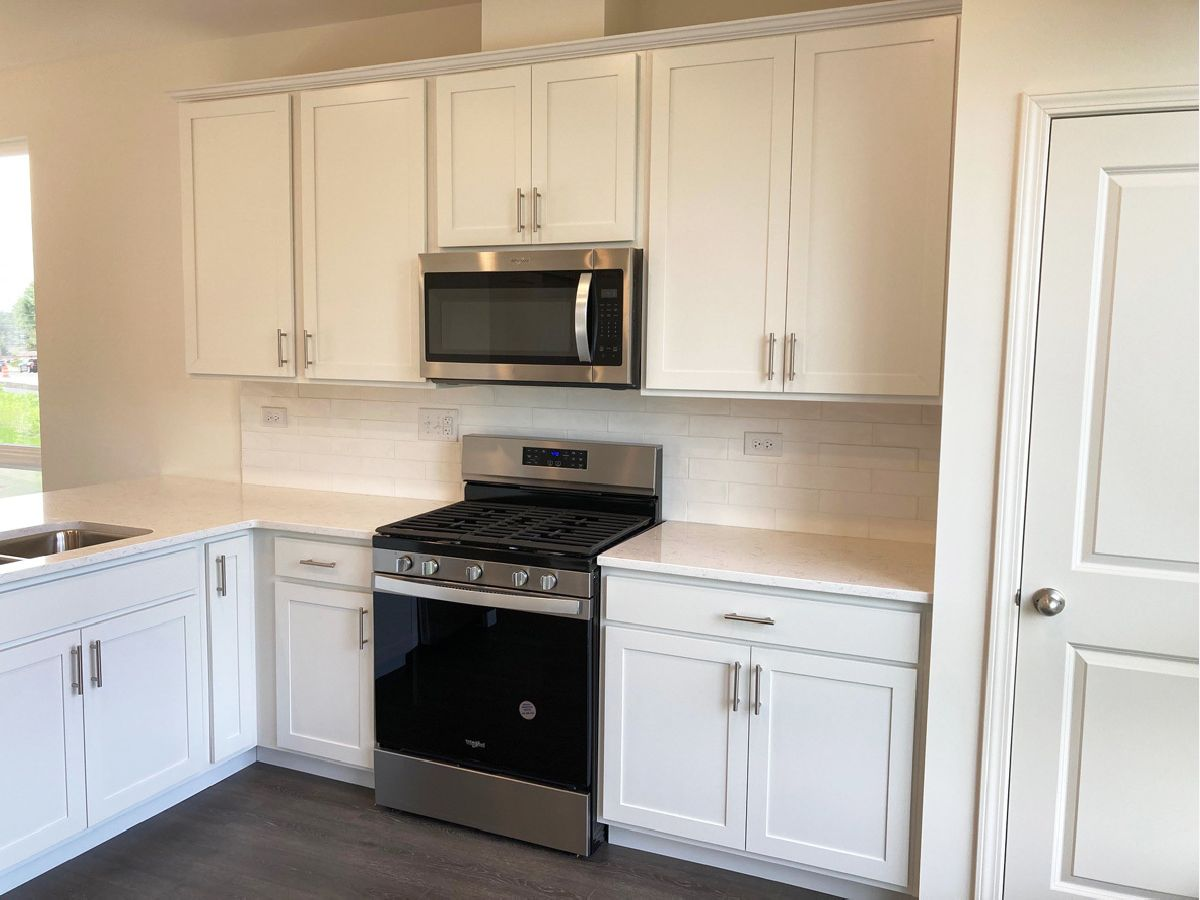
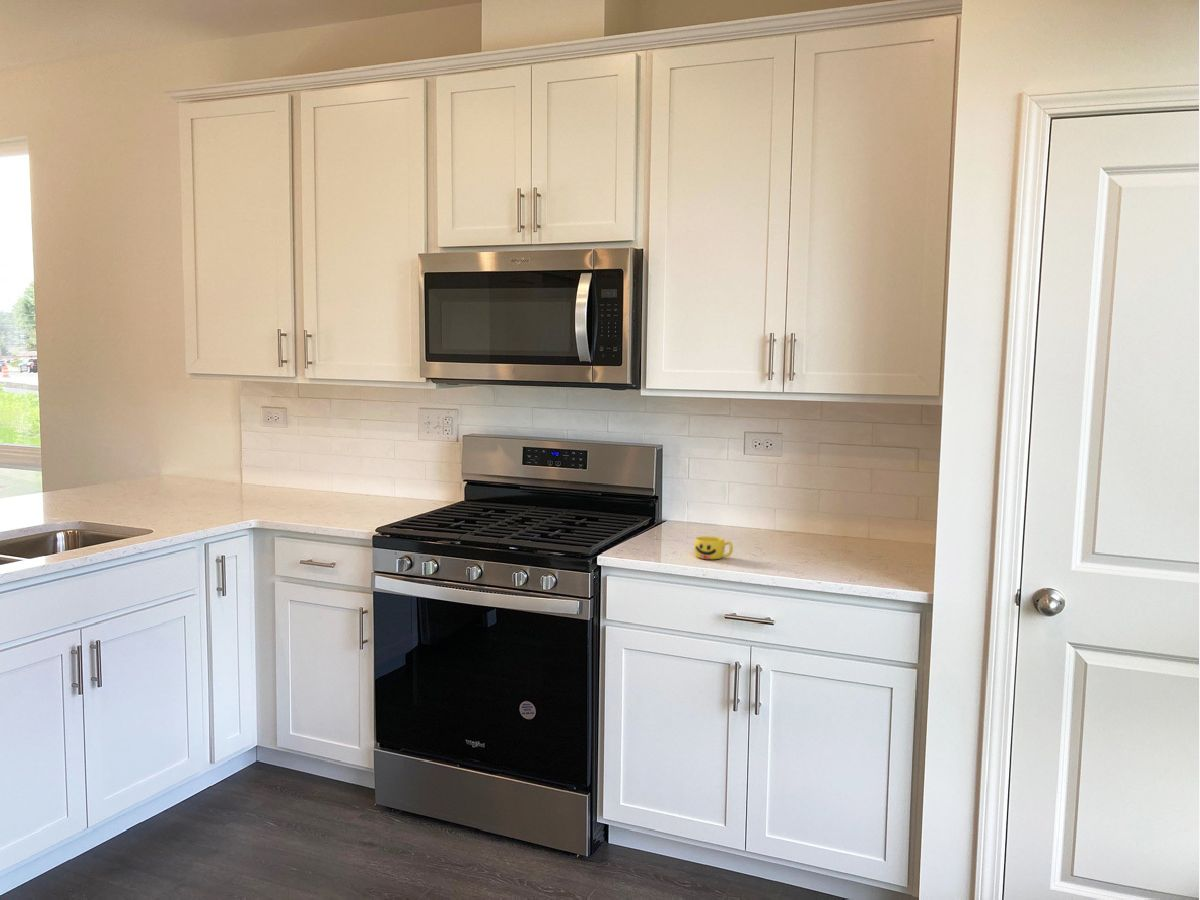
+ cup (713, 548)
